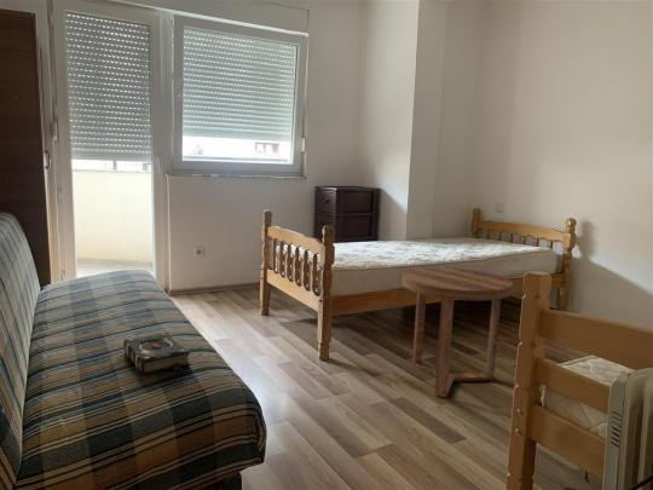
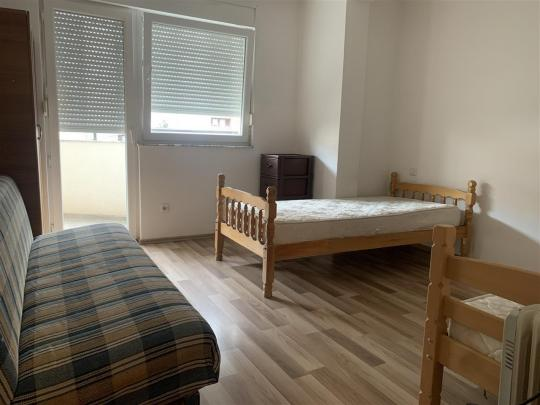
- side table (451, 328)
- book (156, 352)
